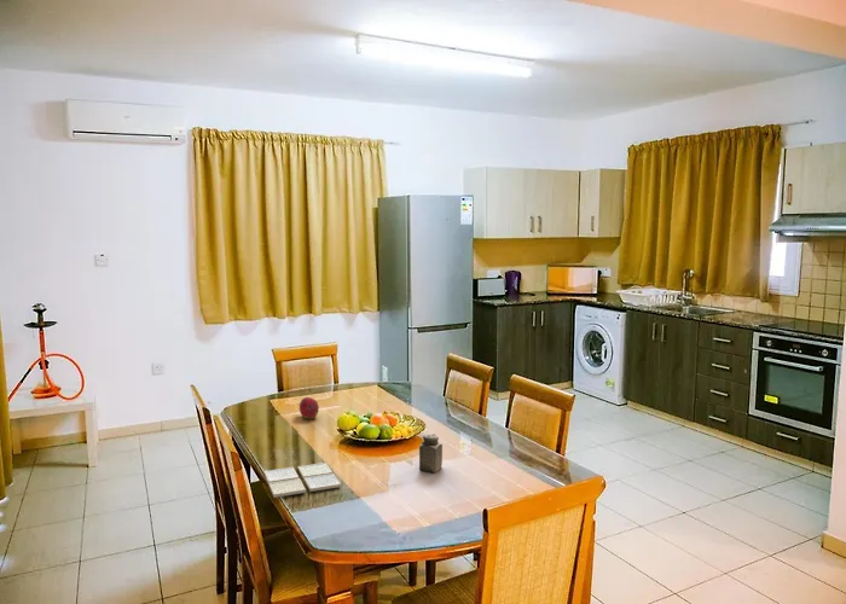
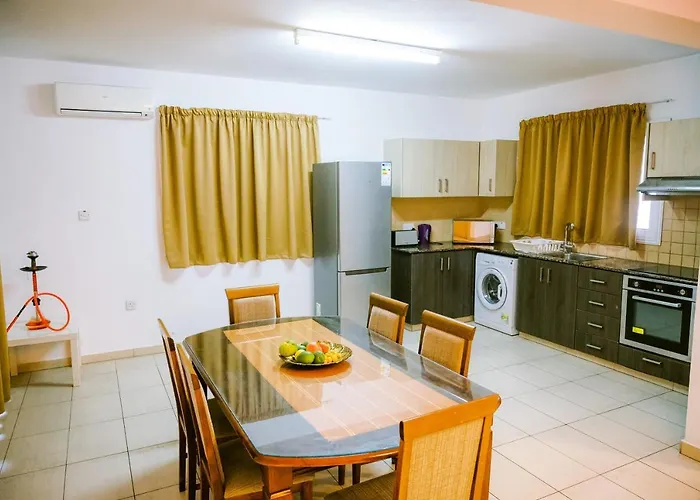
- drink coaster (302, 477)
- salt shaker (430, 452)
- fruit (308, 407)
